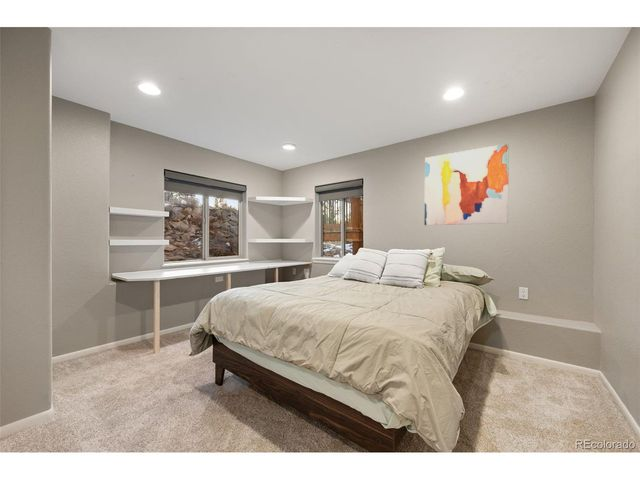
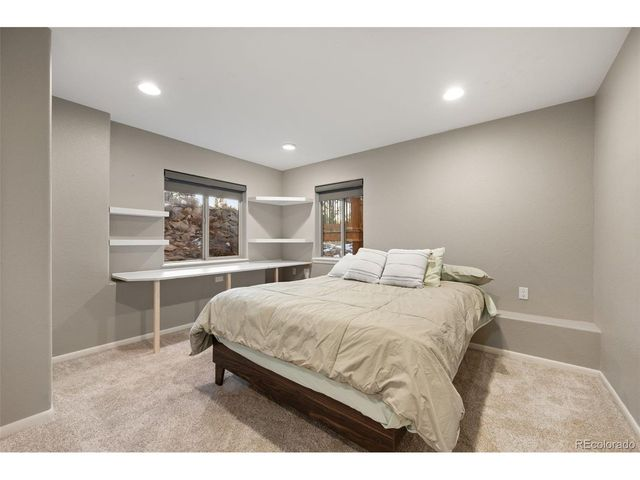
- wall art (463, 187)
